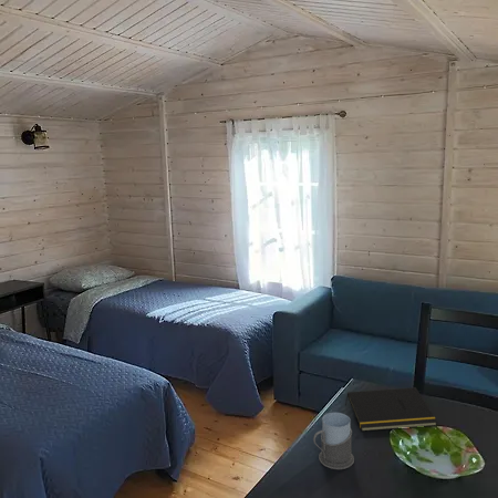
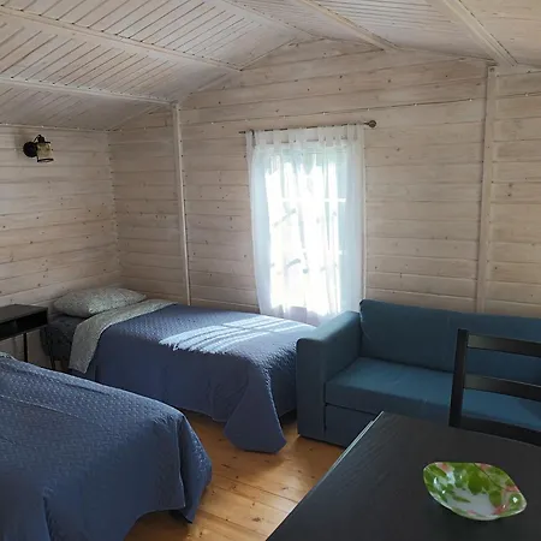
- mug (332, 440)
- notepad (390, 407)
